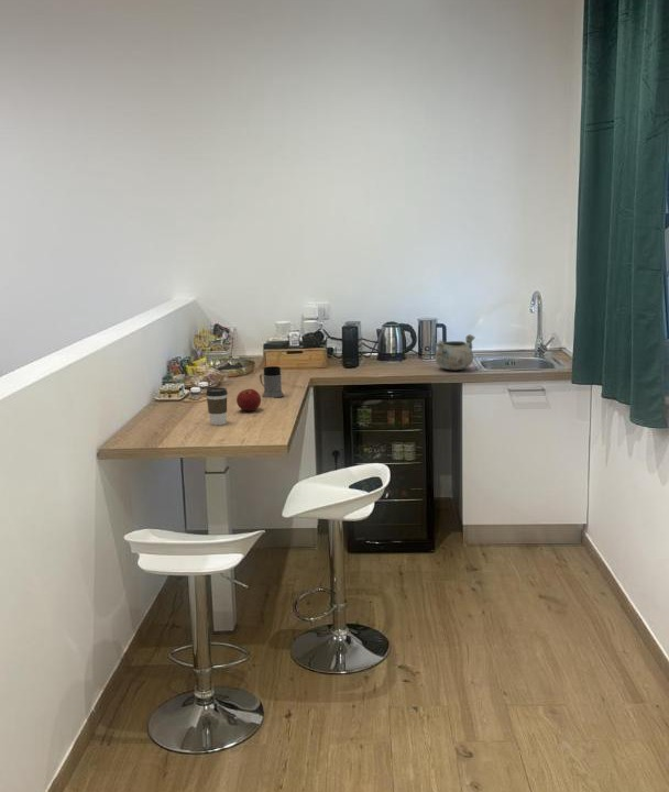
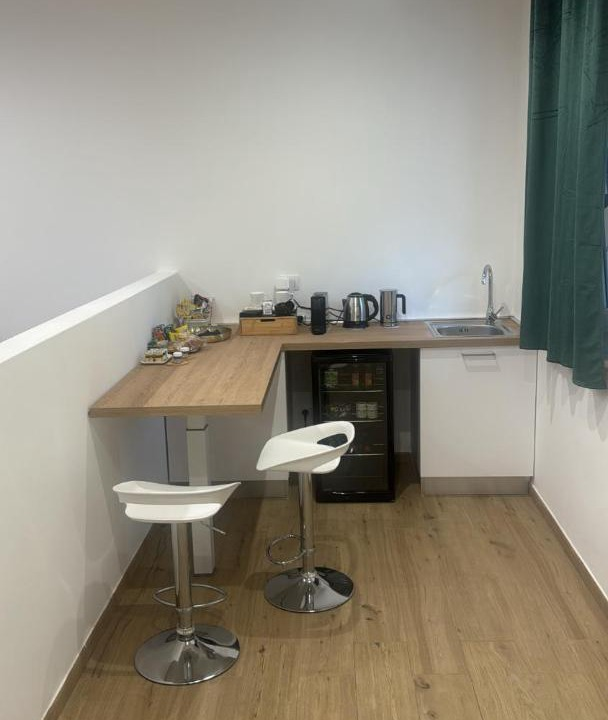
- decorative bowl (453, 353)
- coffee cup (217, 406)
- apple (249, 399)
- mug (268, 381)
